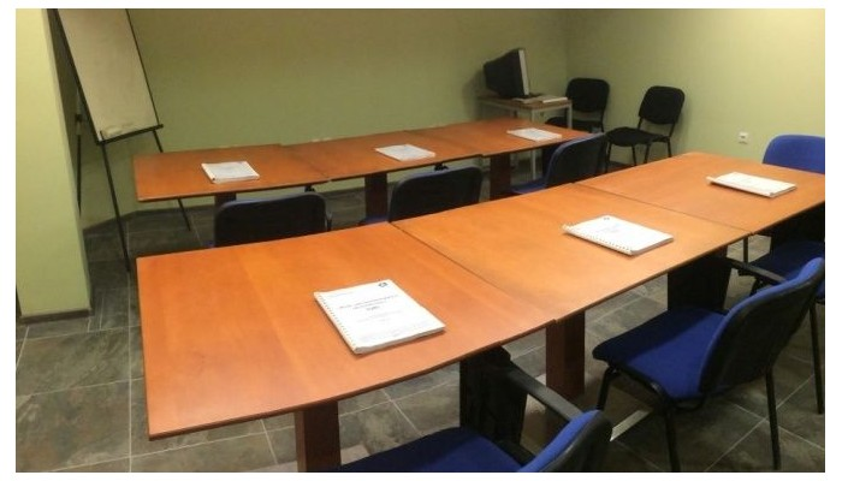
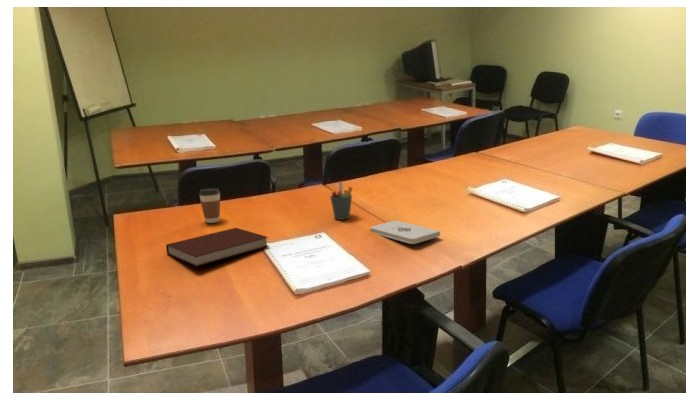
+ notebook (217, 245)
+ pen holder (341, 201)
+ coffee cup (210, 205)
+ notepad (403, 231)
